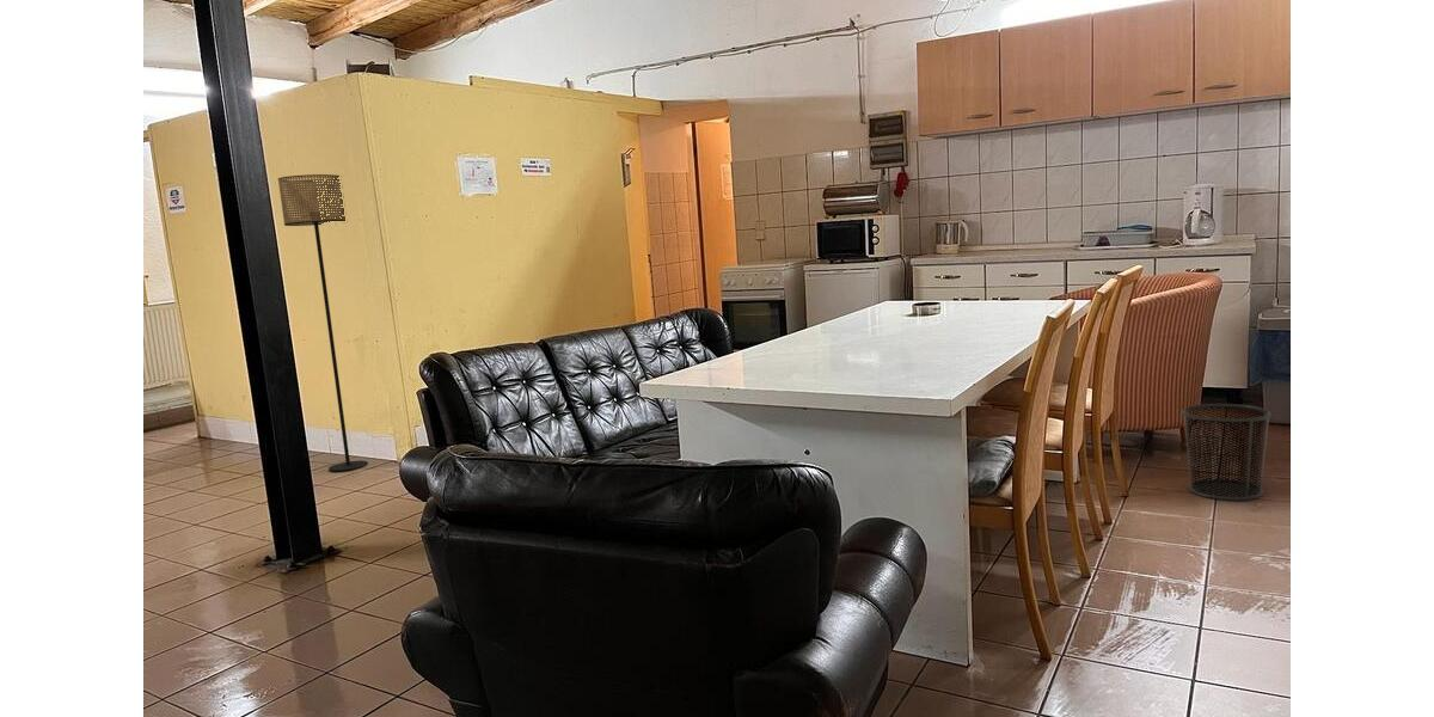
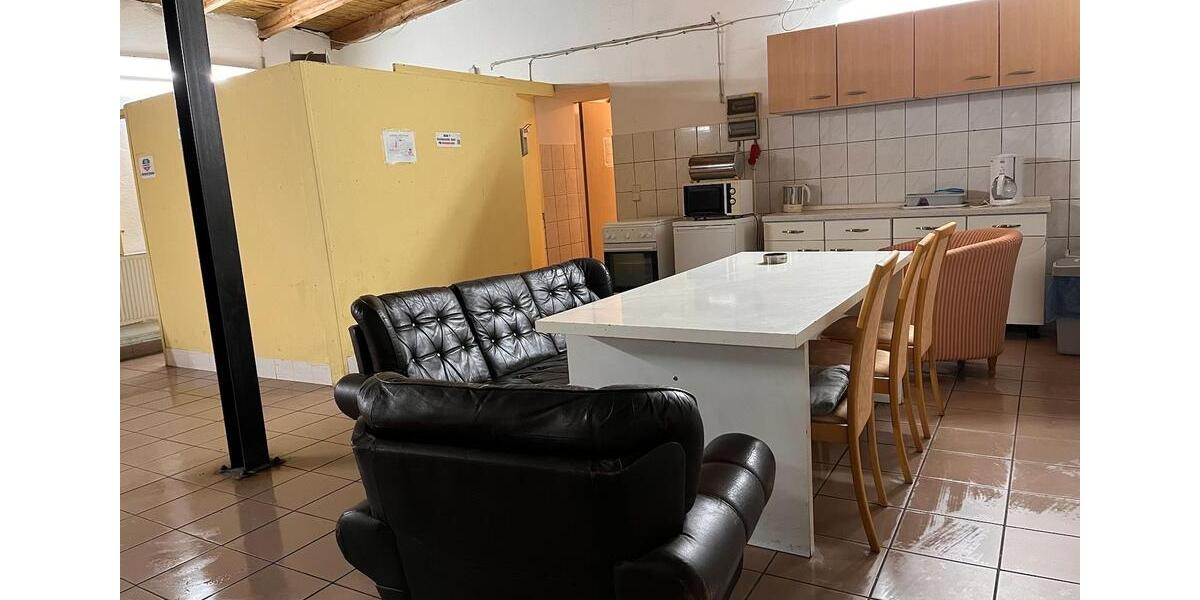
- waste bin (1225, 451)
- floor lamp (329, 325)
